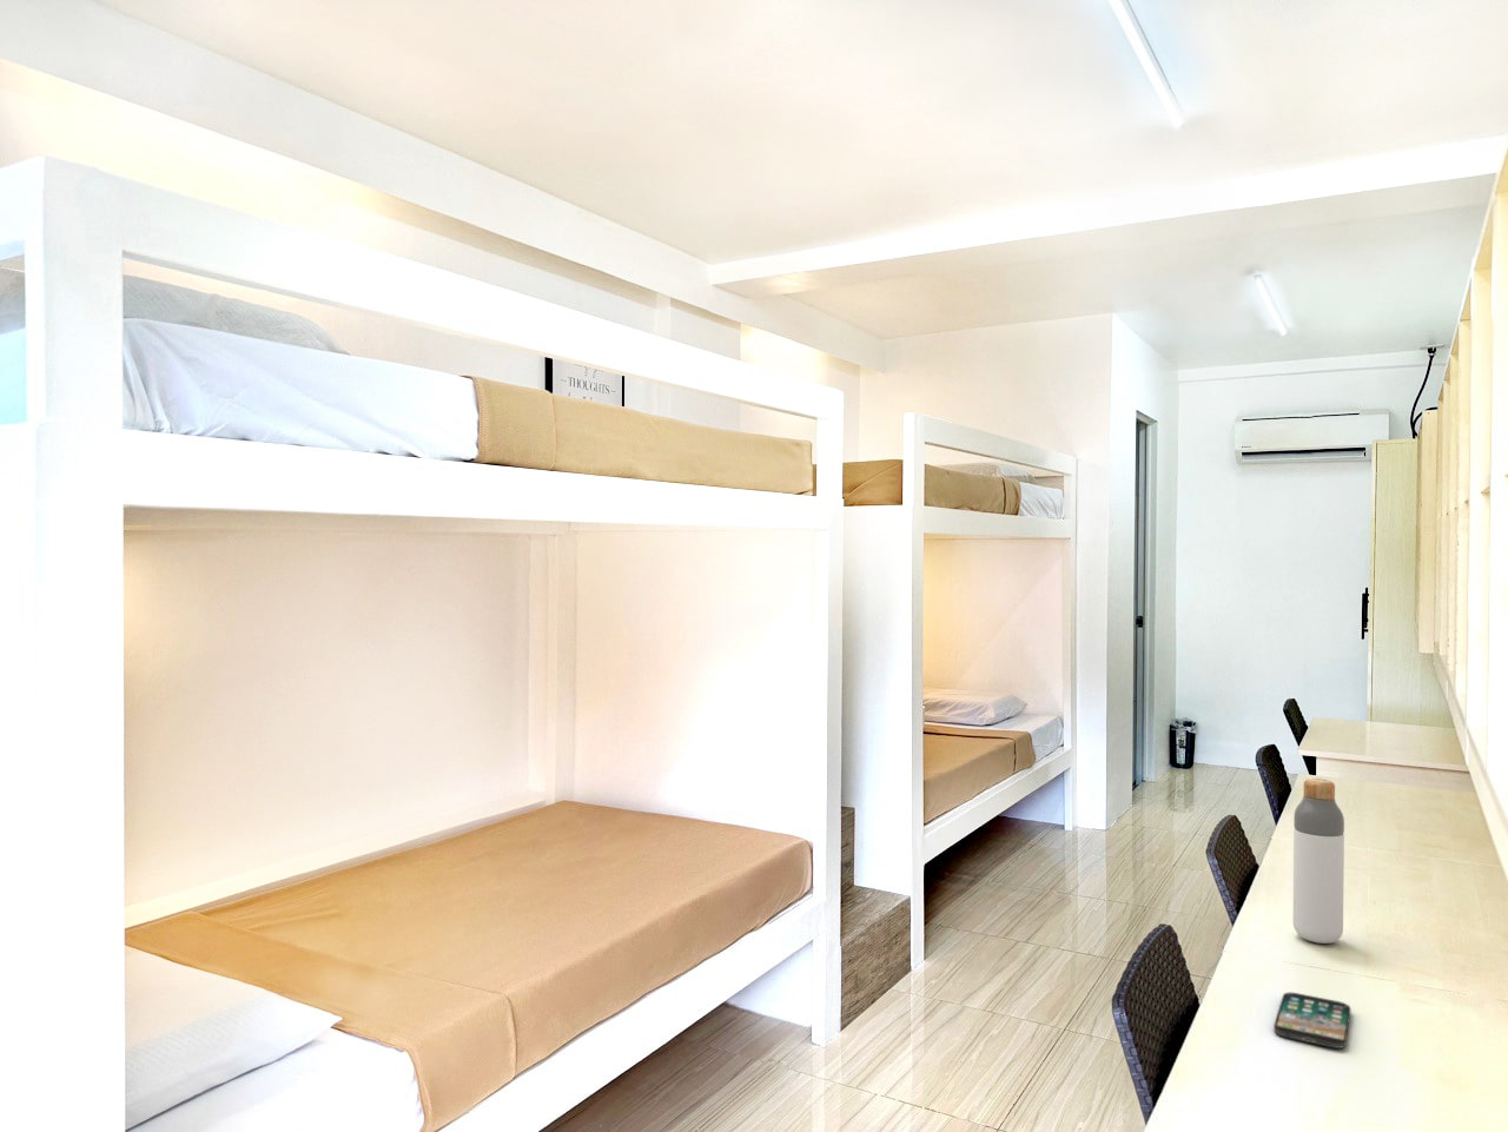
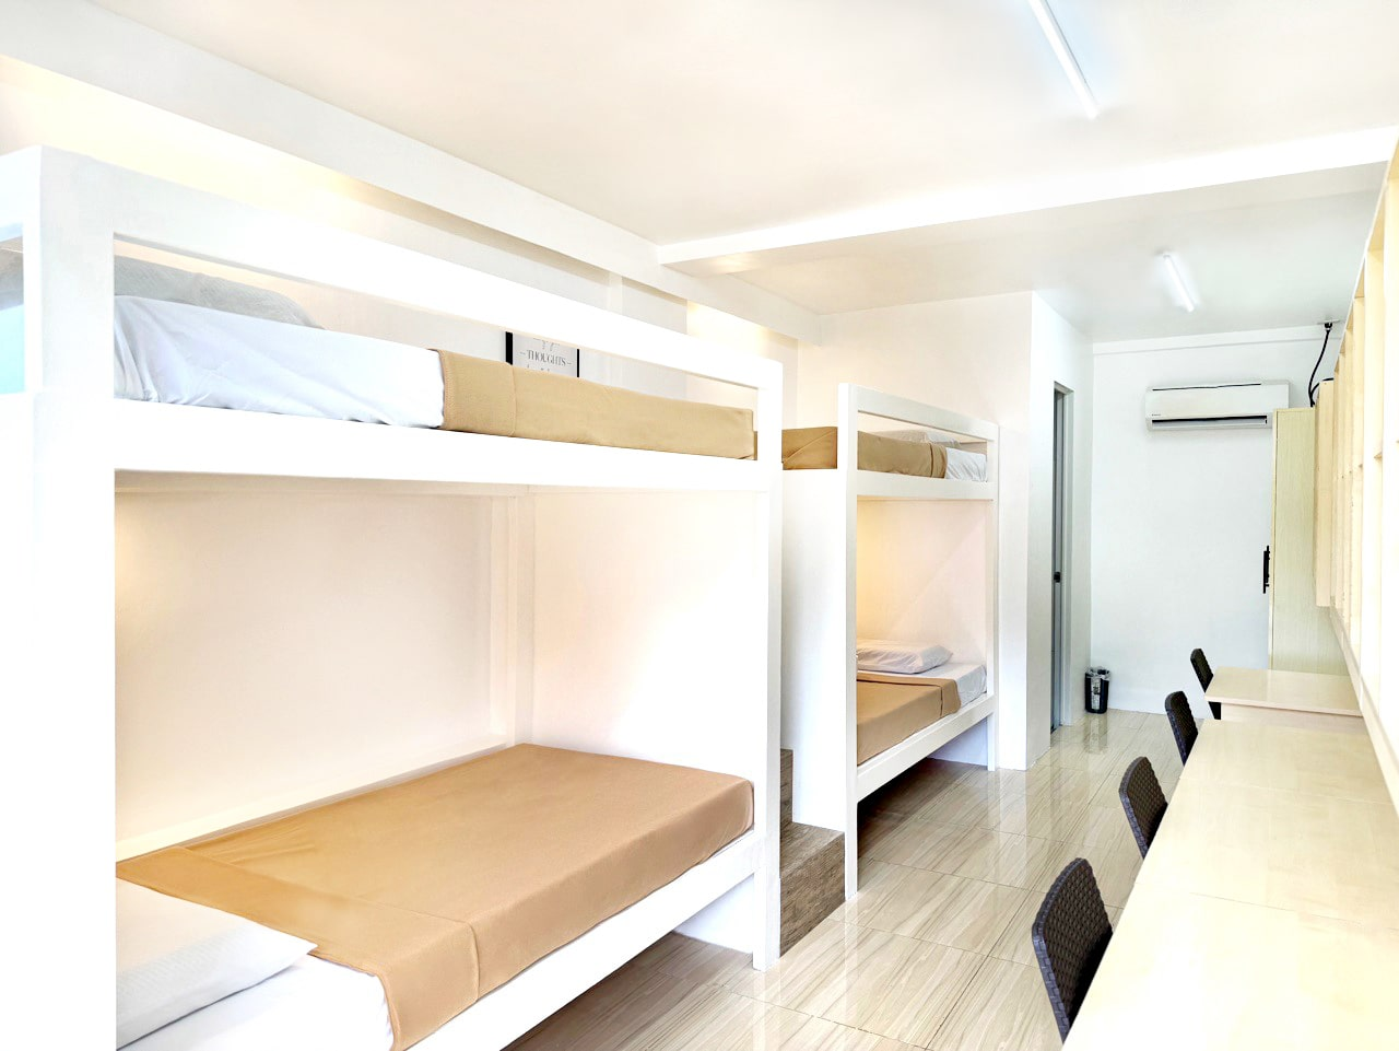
- bottle (1319, 859)
- smartphone (1313, 1019)
